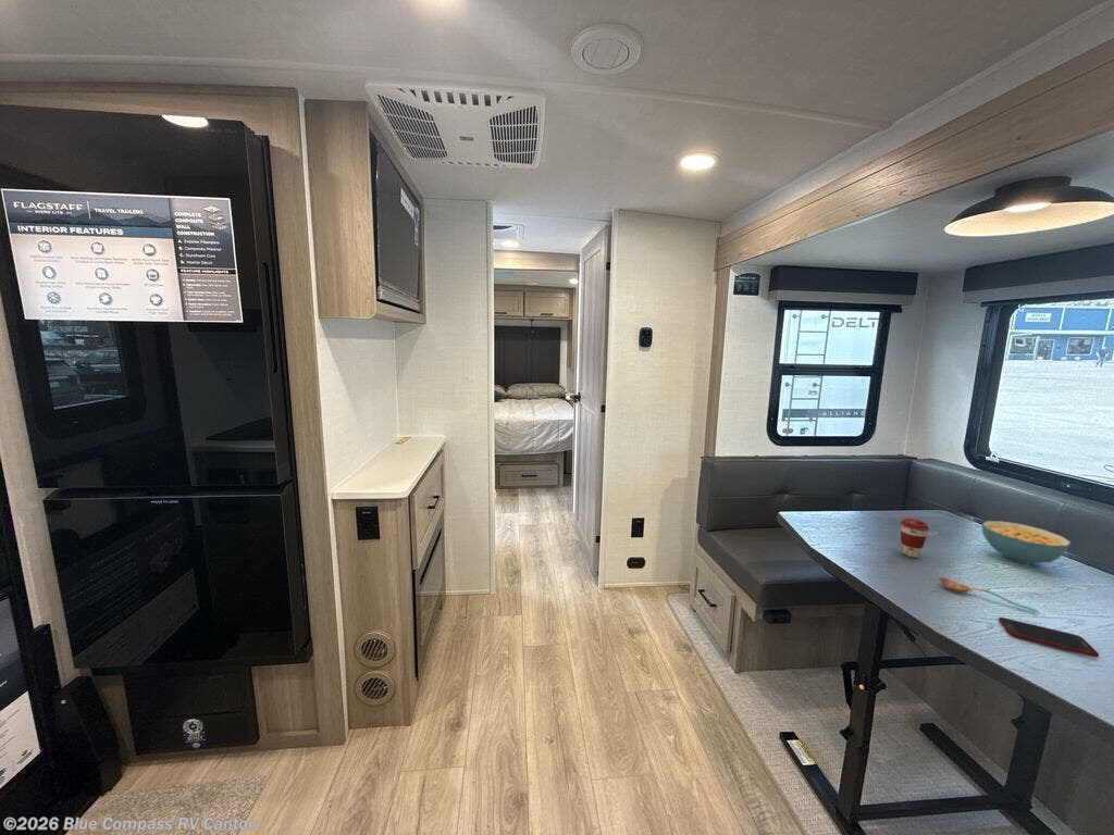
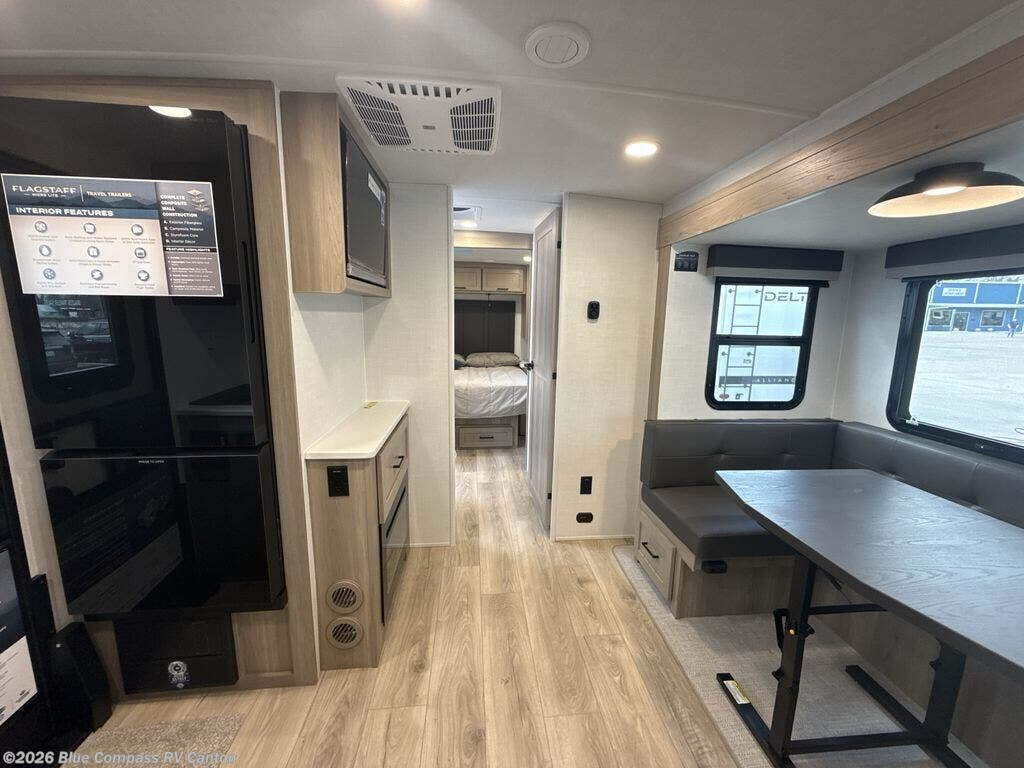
- soupspoon (986, 591)
- coffee cup (912, 538)
- cereal bowl (1022, 546)
- cell phone (1044, 636)
